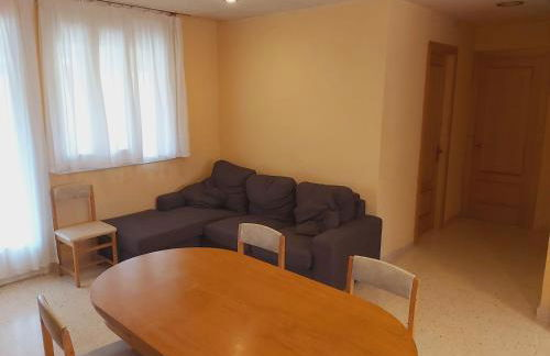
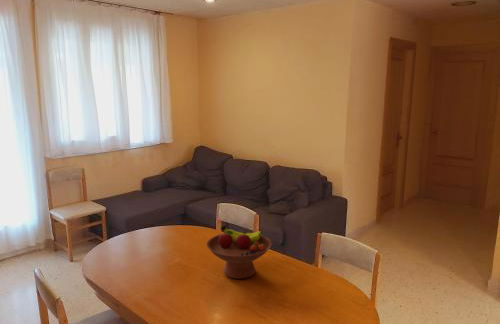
+ fruit bowl (239, 251)
